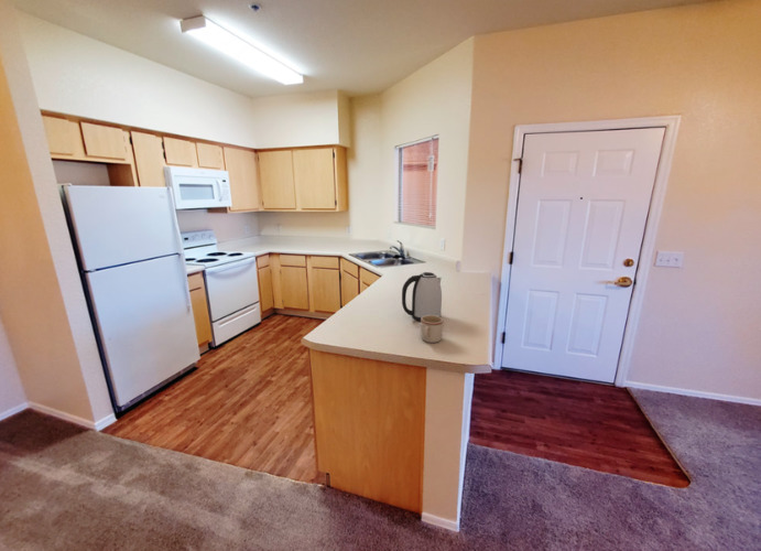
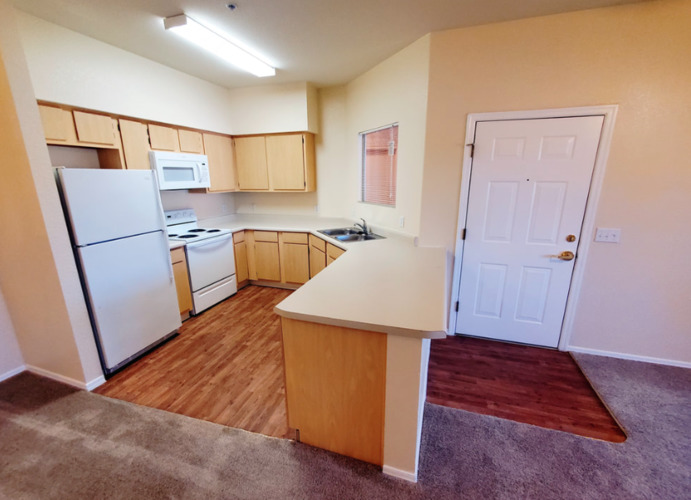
- mug (430, 329)
- kettle (422, 295)
